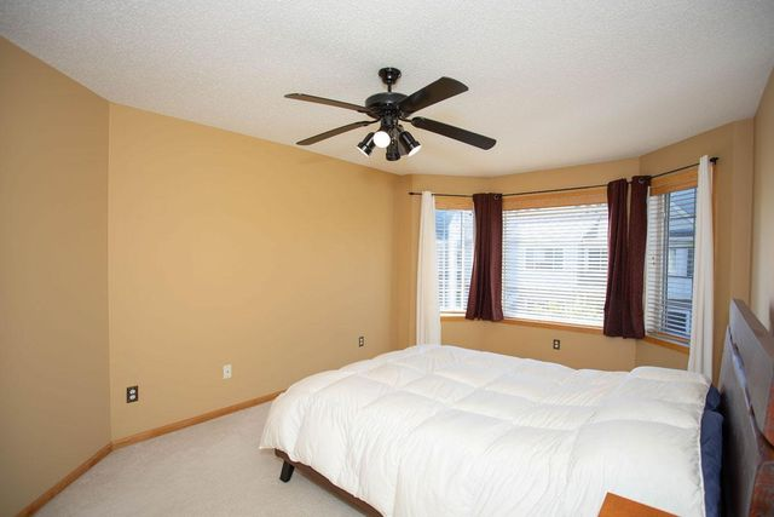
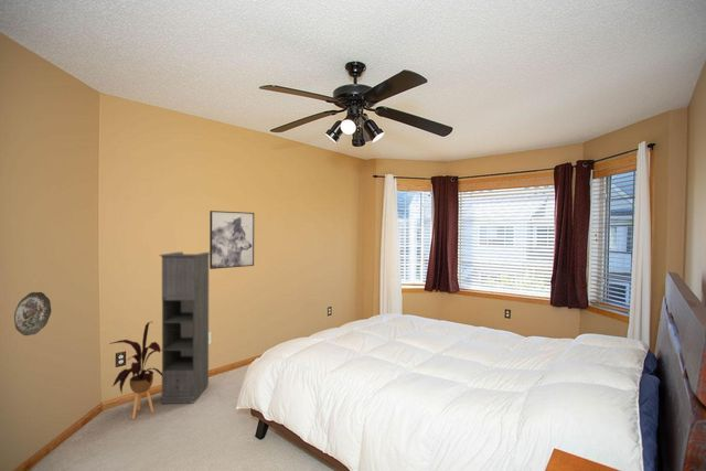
+ house plant (137, 370)
+ wall art (233, 239)
+ decorative plate (31, 313)
+ storage cabinet (185, 323)
